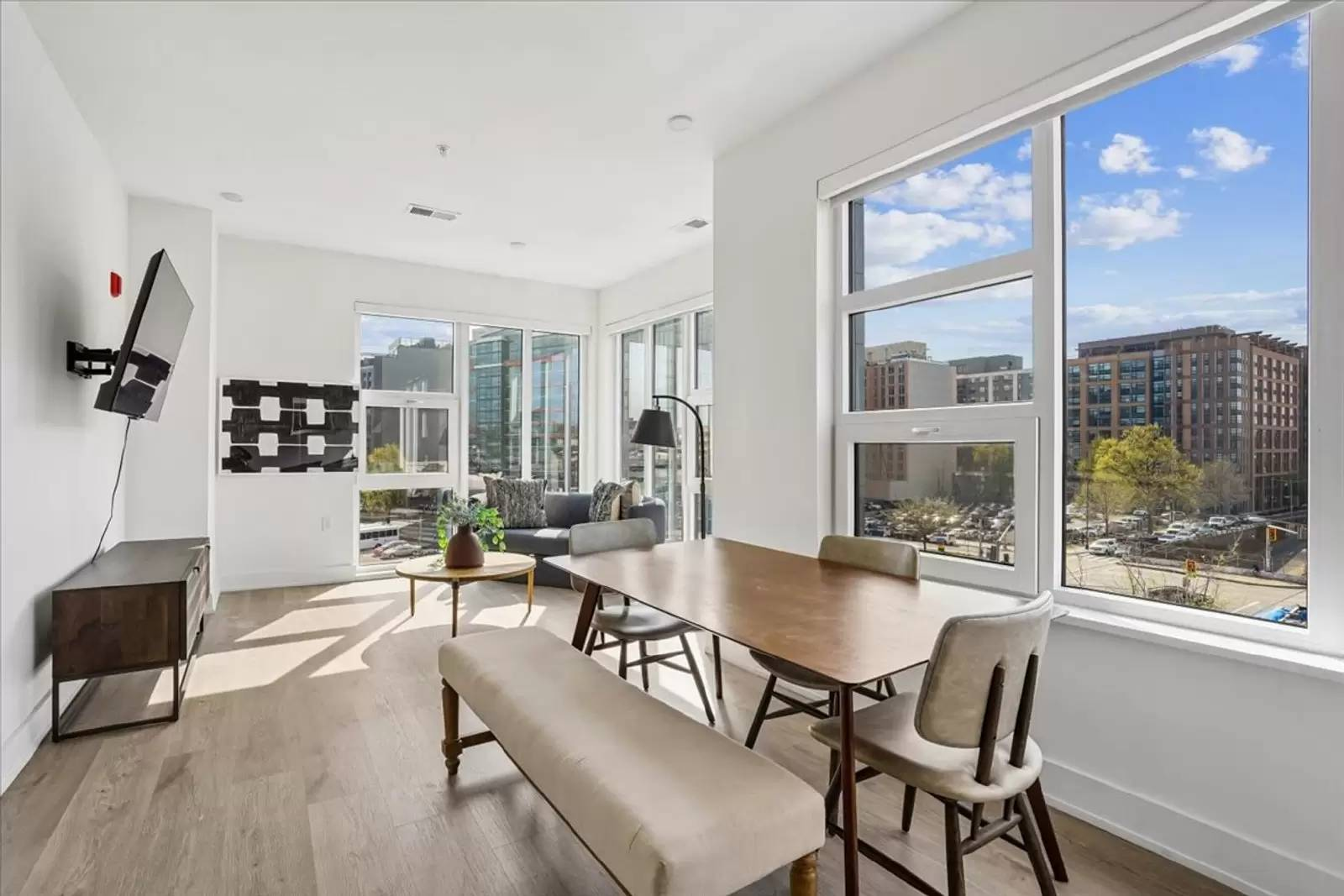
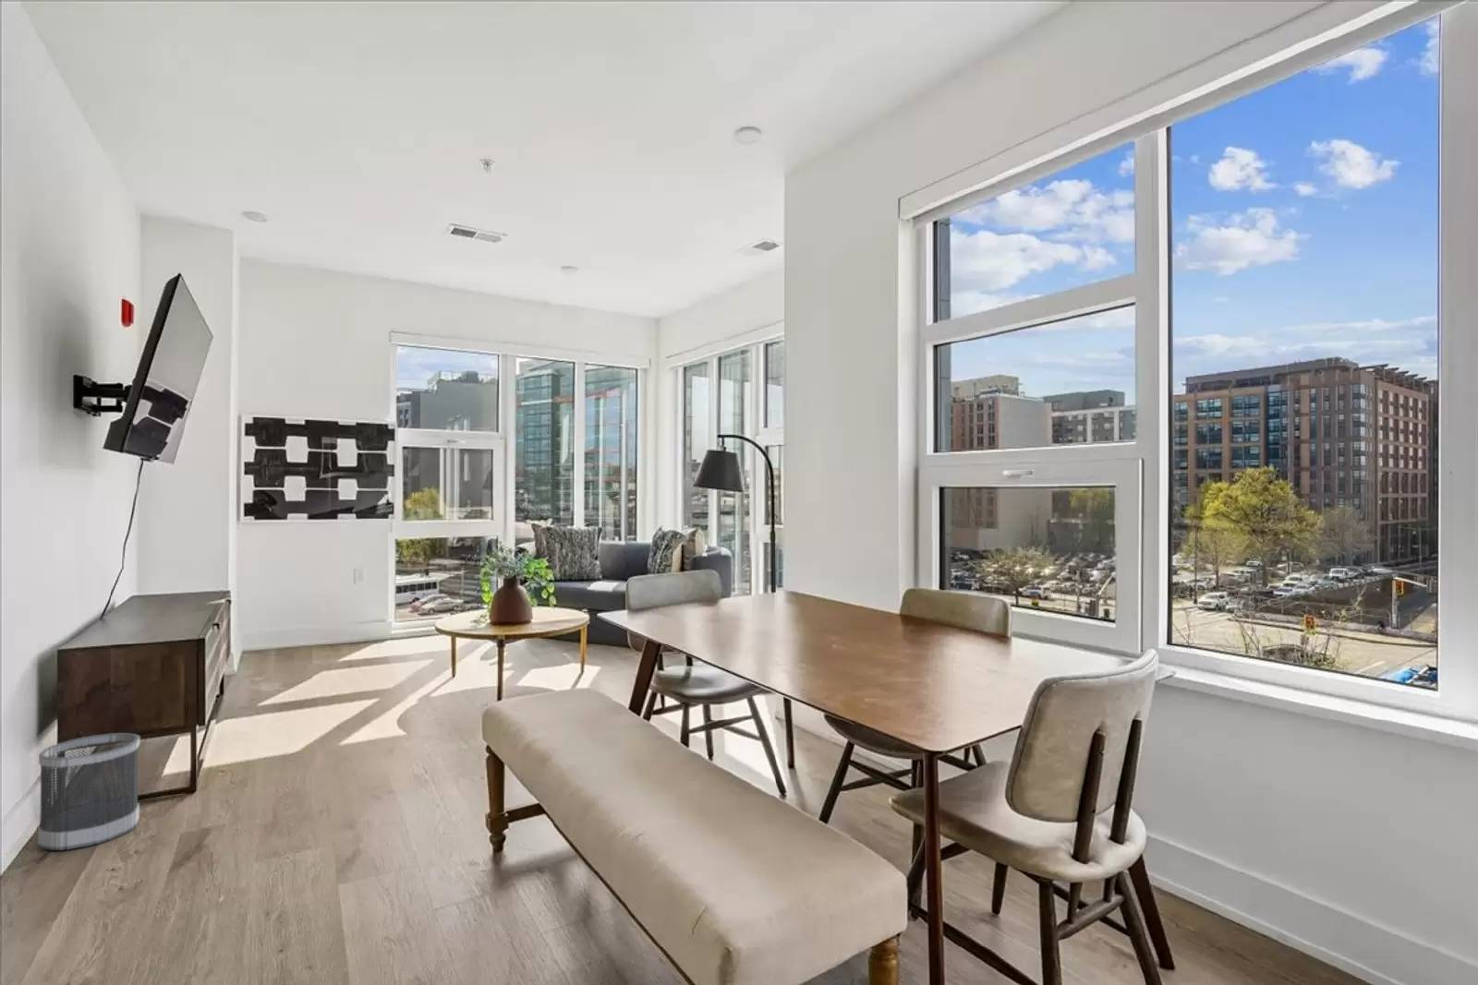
+ wastebasket (90, 788)
